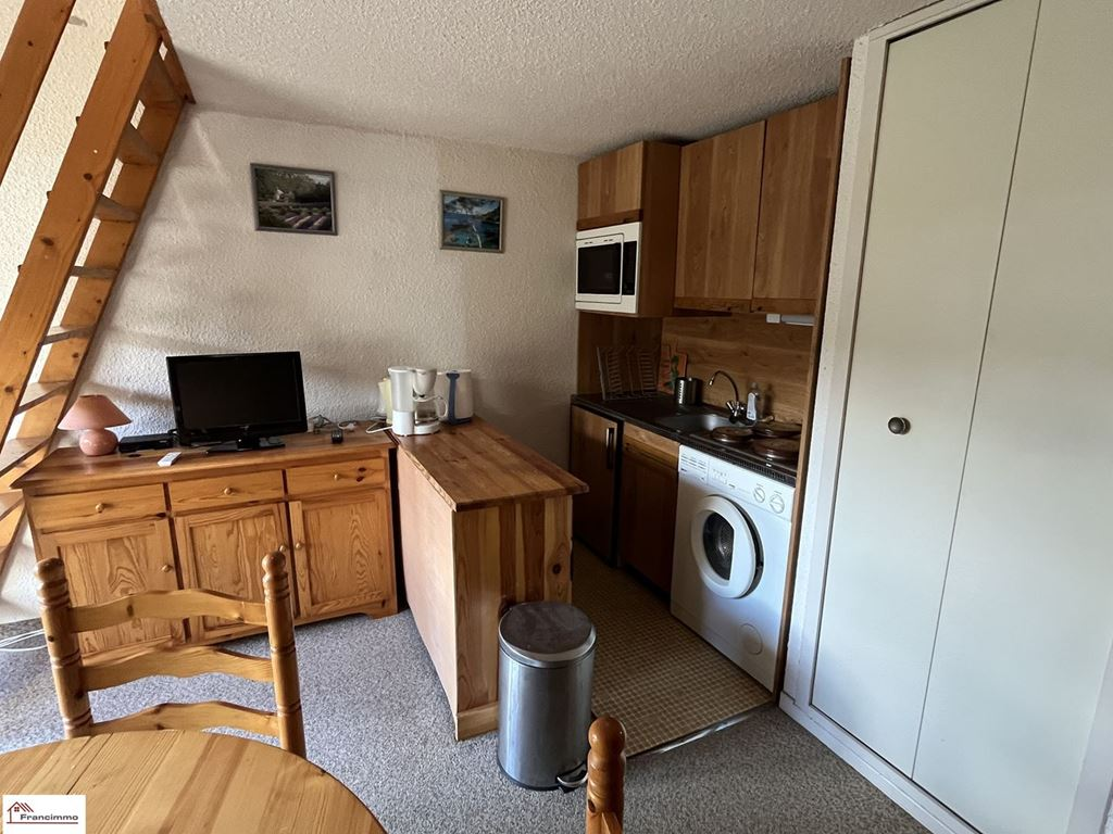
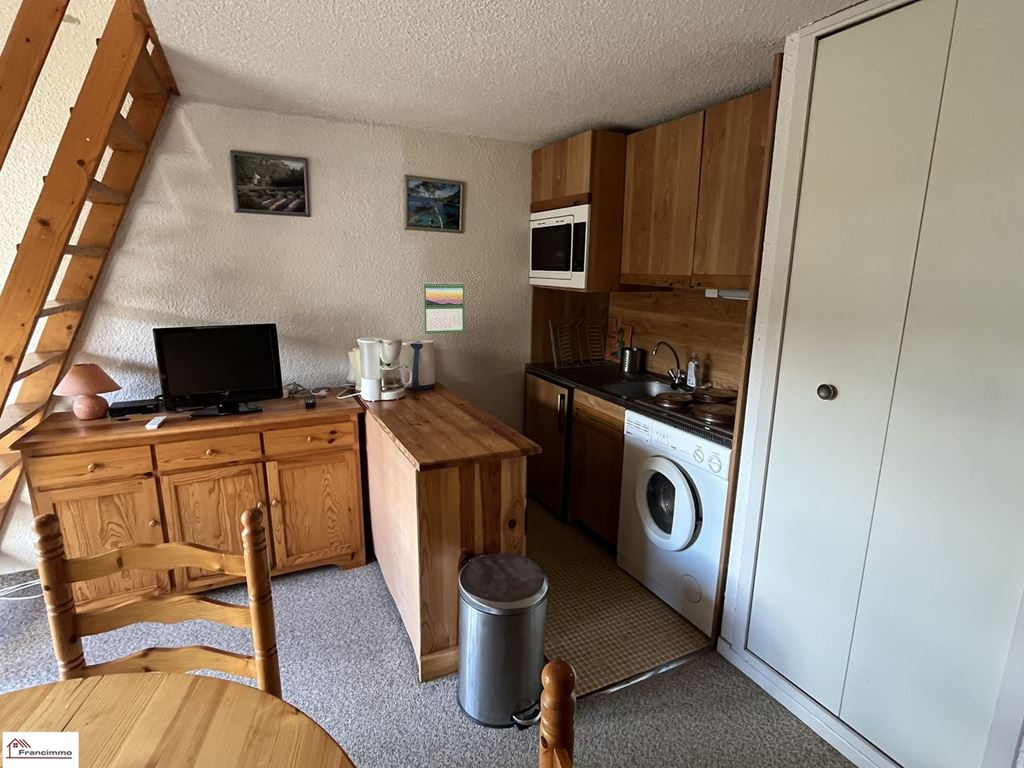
+ calendar (444, 307)
